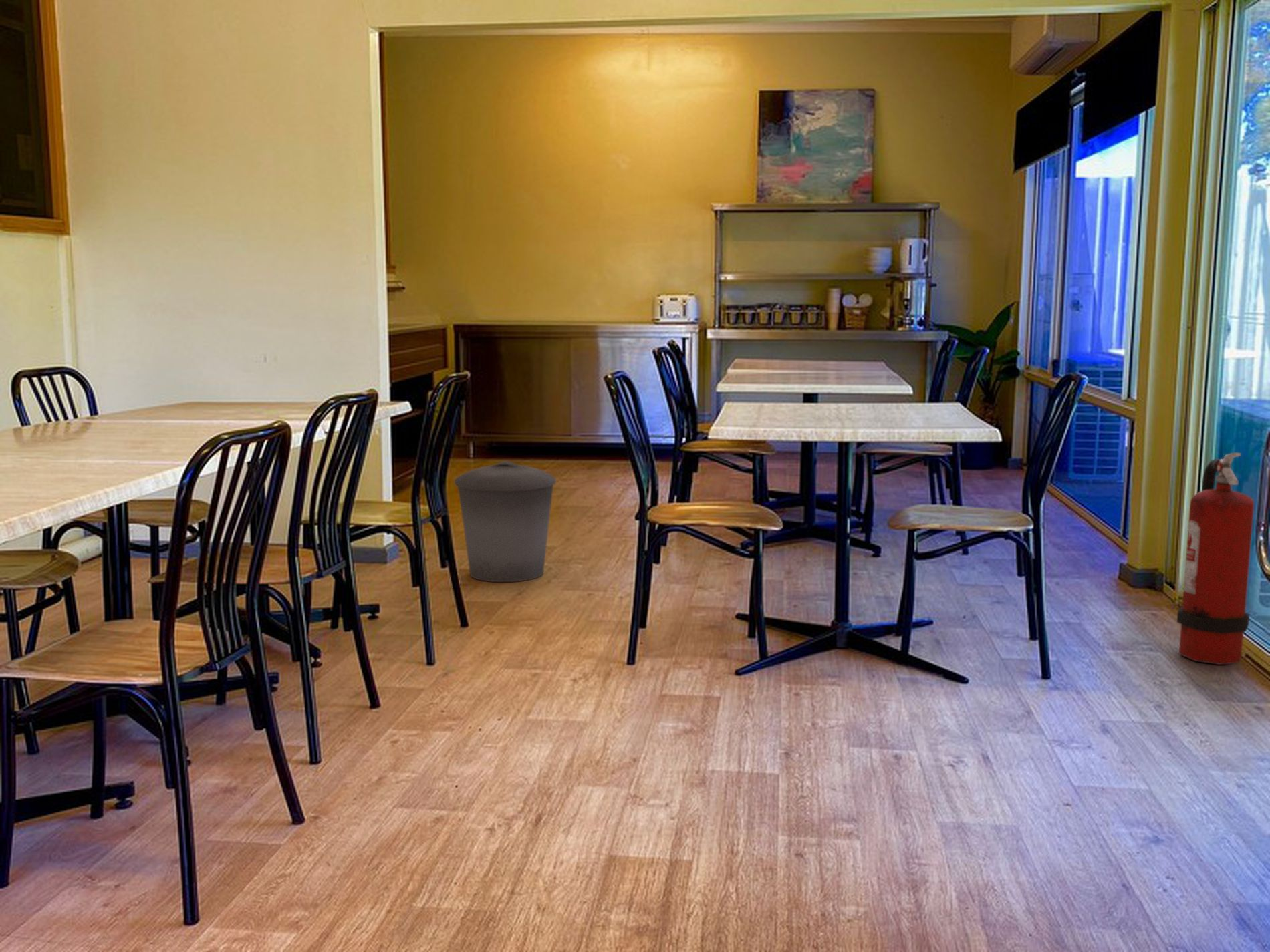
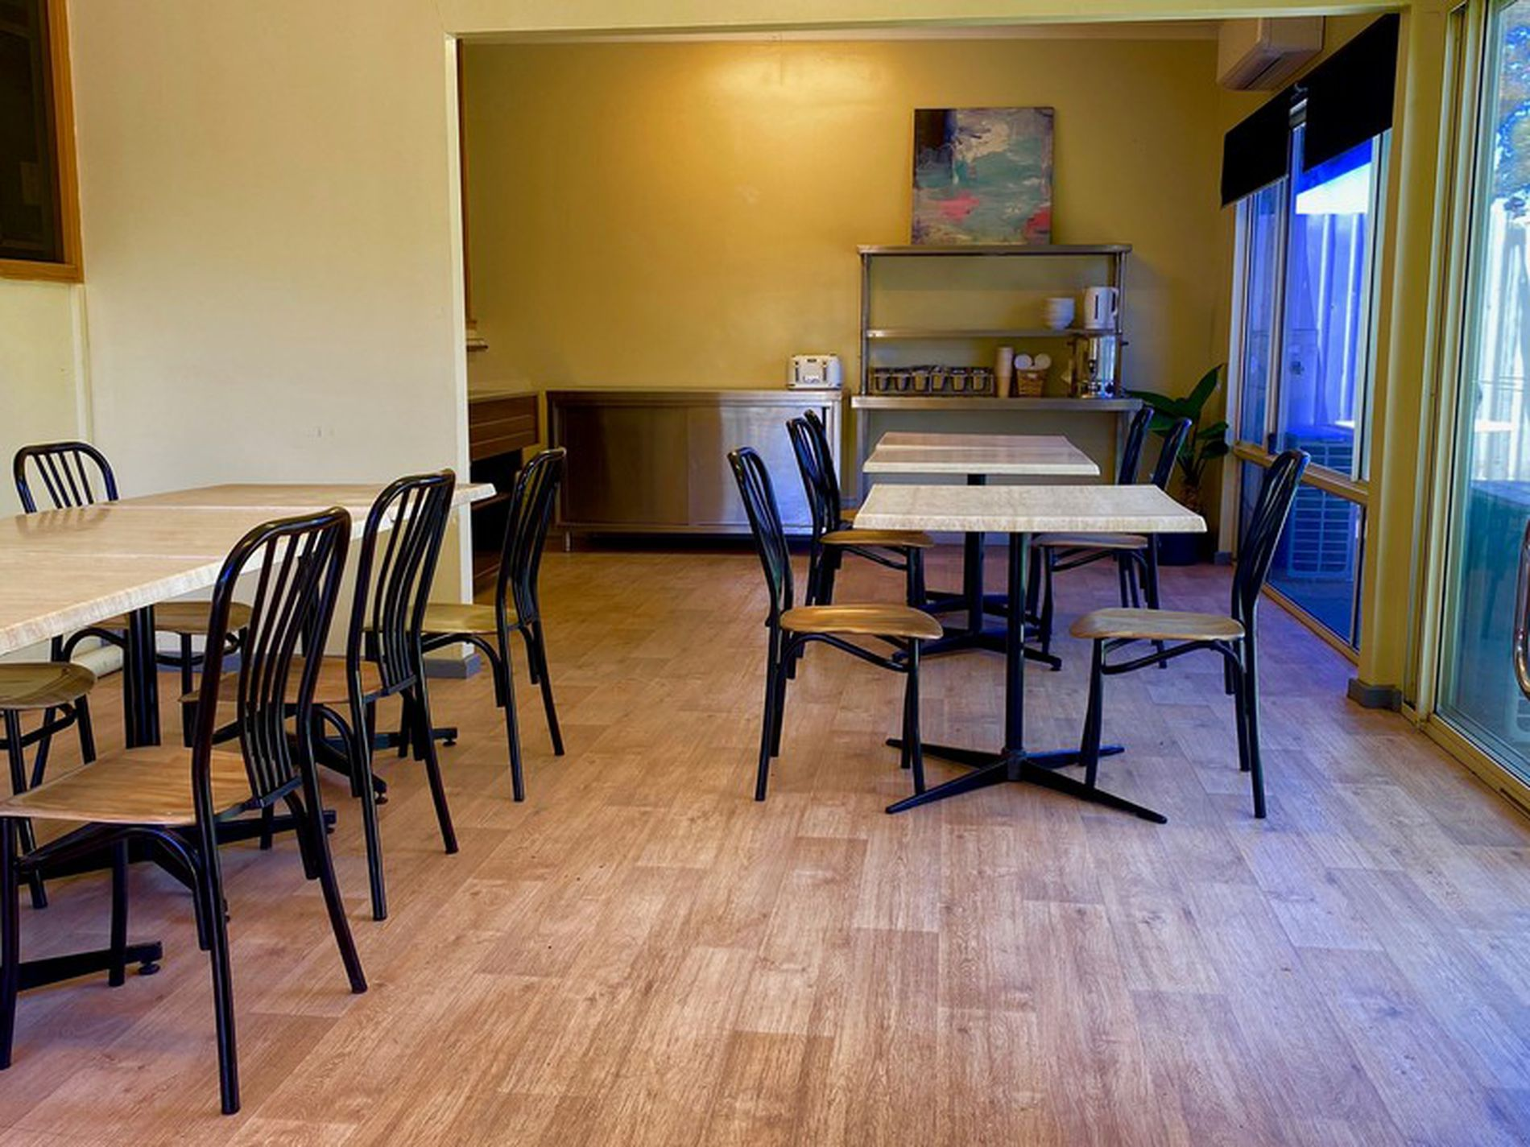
- fire extinguisher (1215, 551)
- trash can (505, 518)
